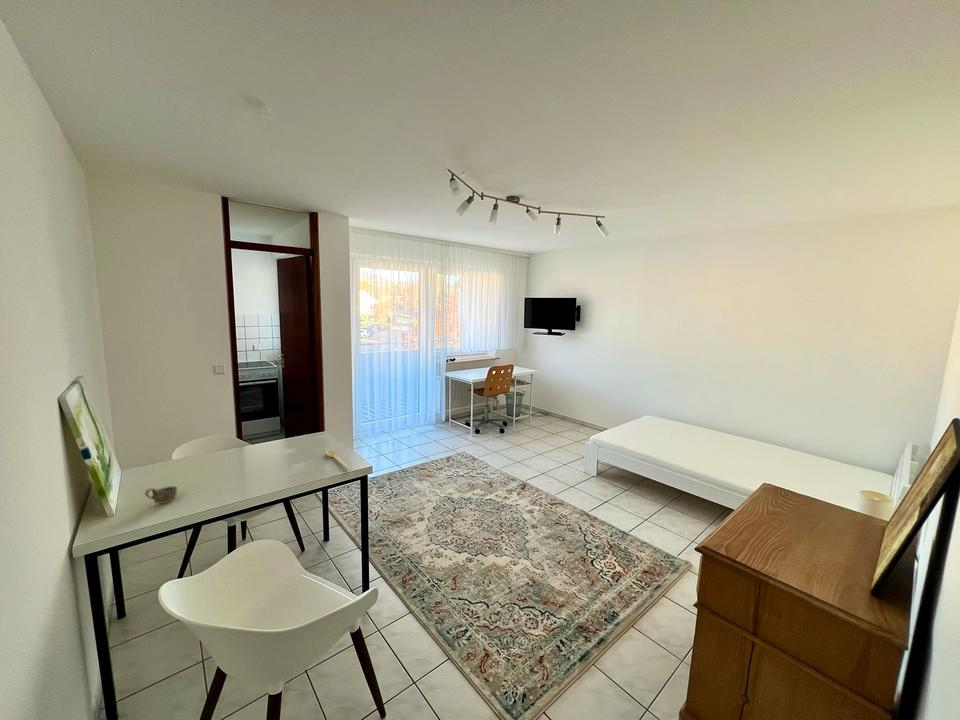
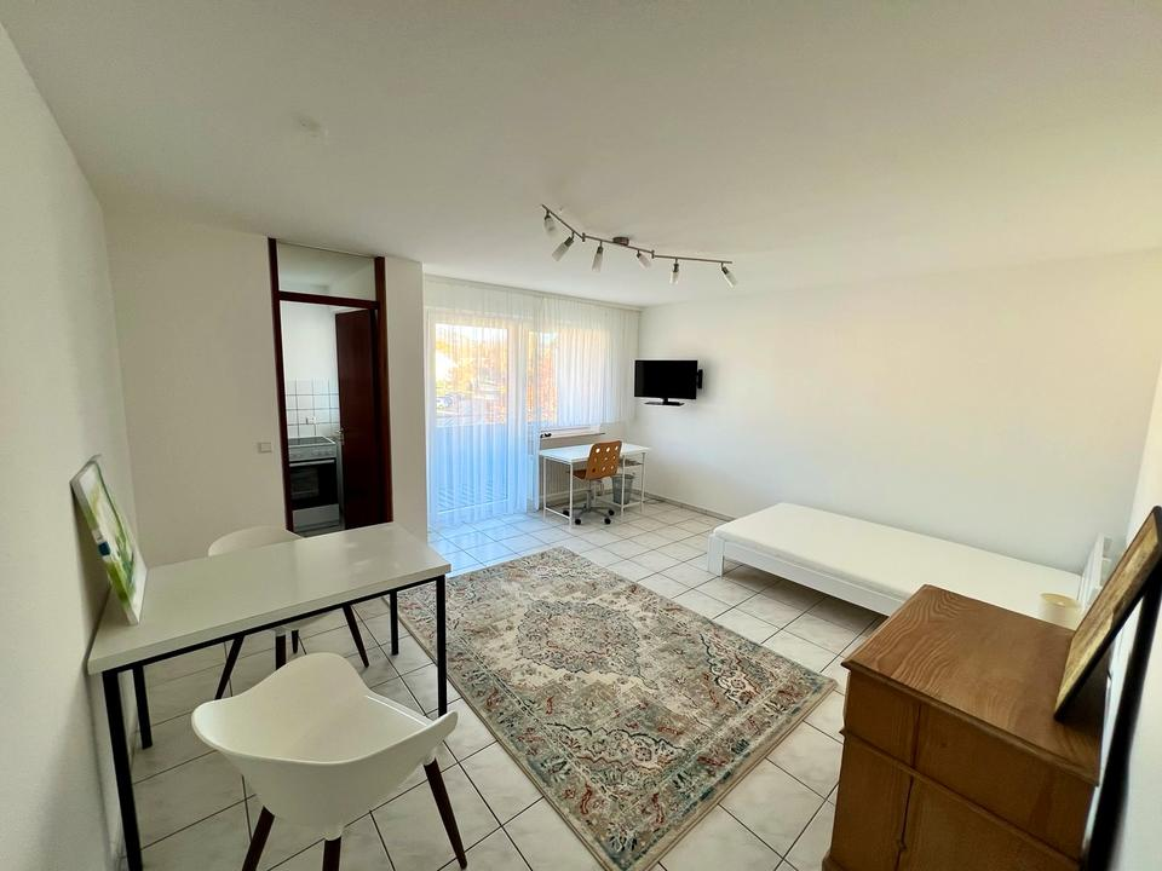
- cup (162, 493)
- spoon (338, 459)
